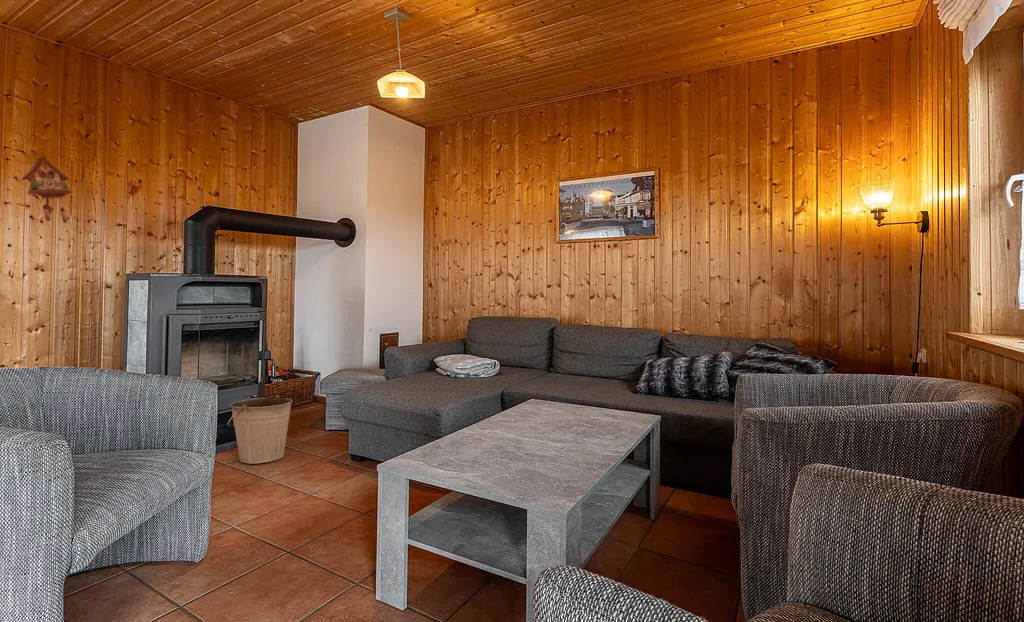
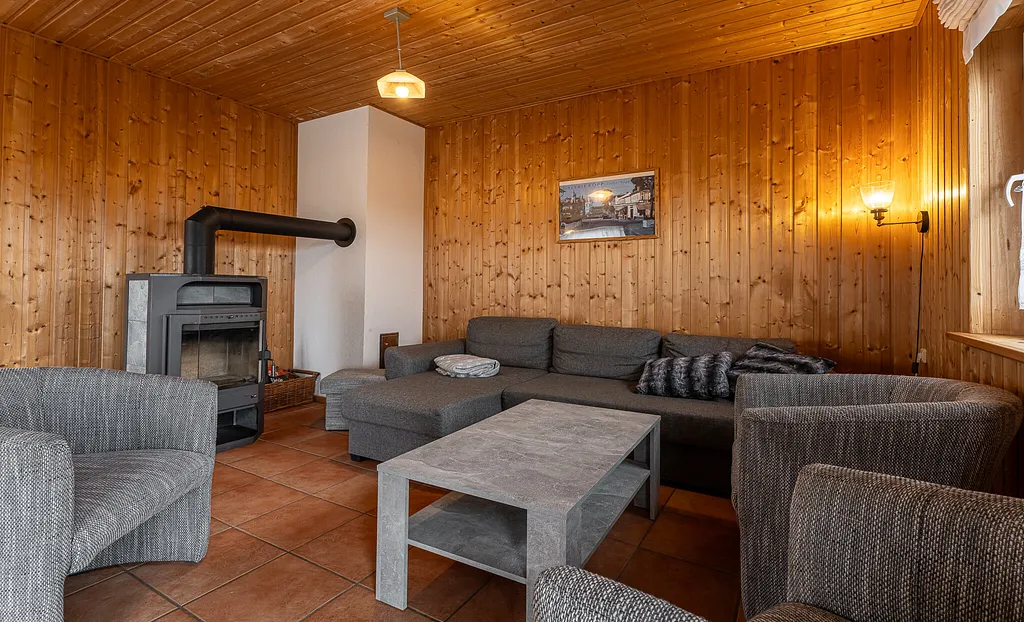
- bucket (260, 428)
- cuckoo clock (46, 188)
